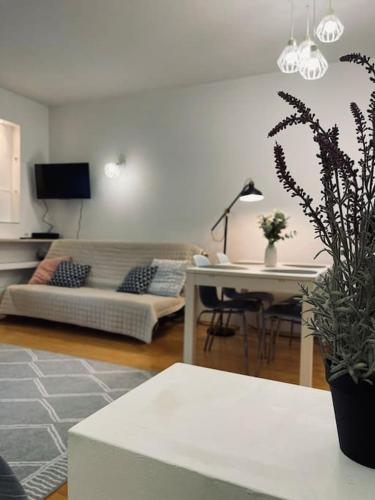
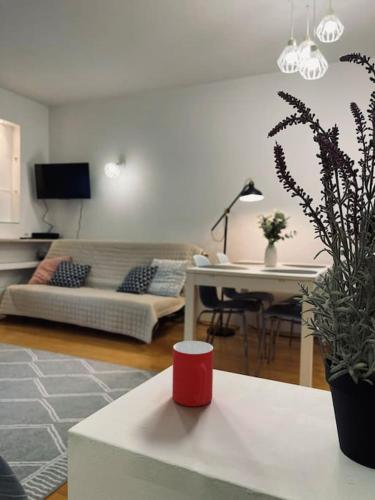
+ cup (195, 375)
